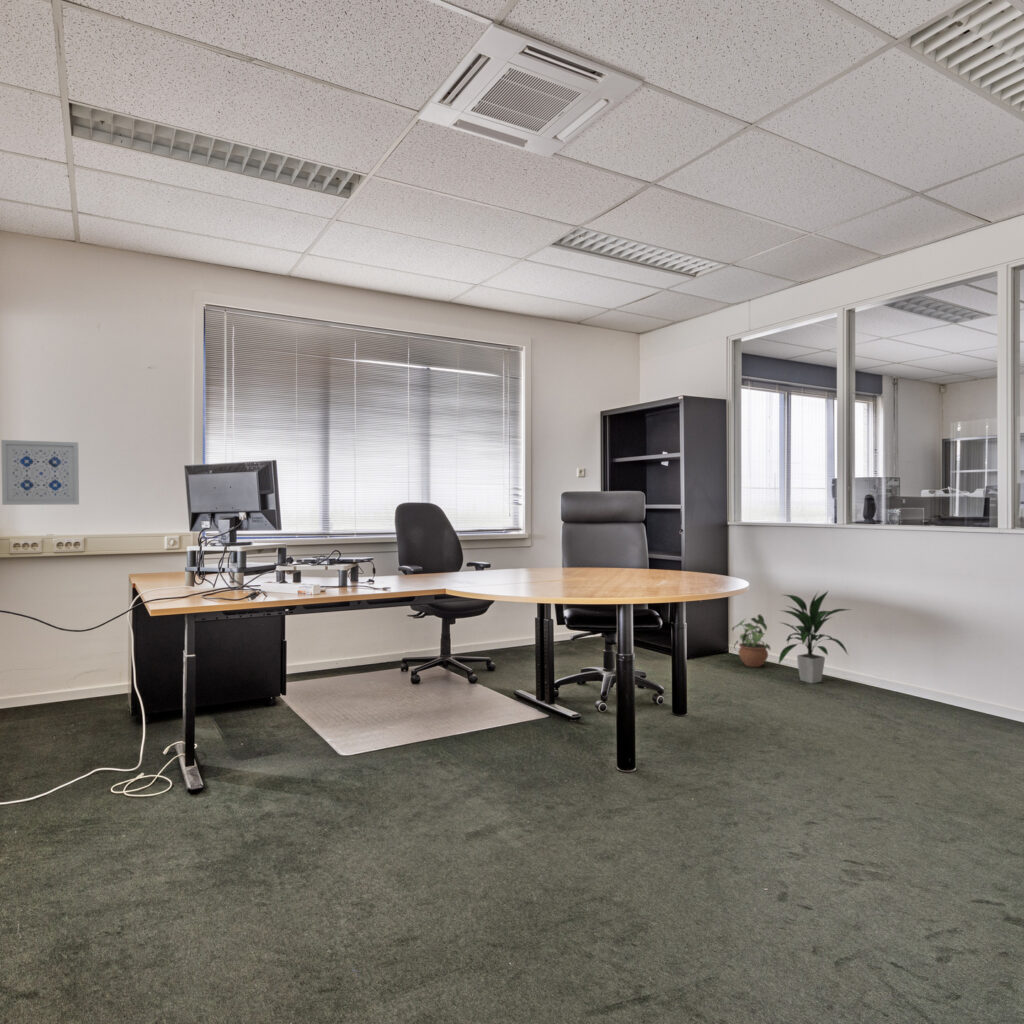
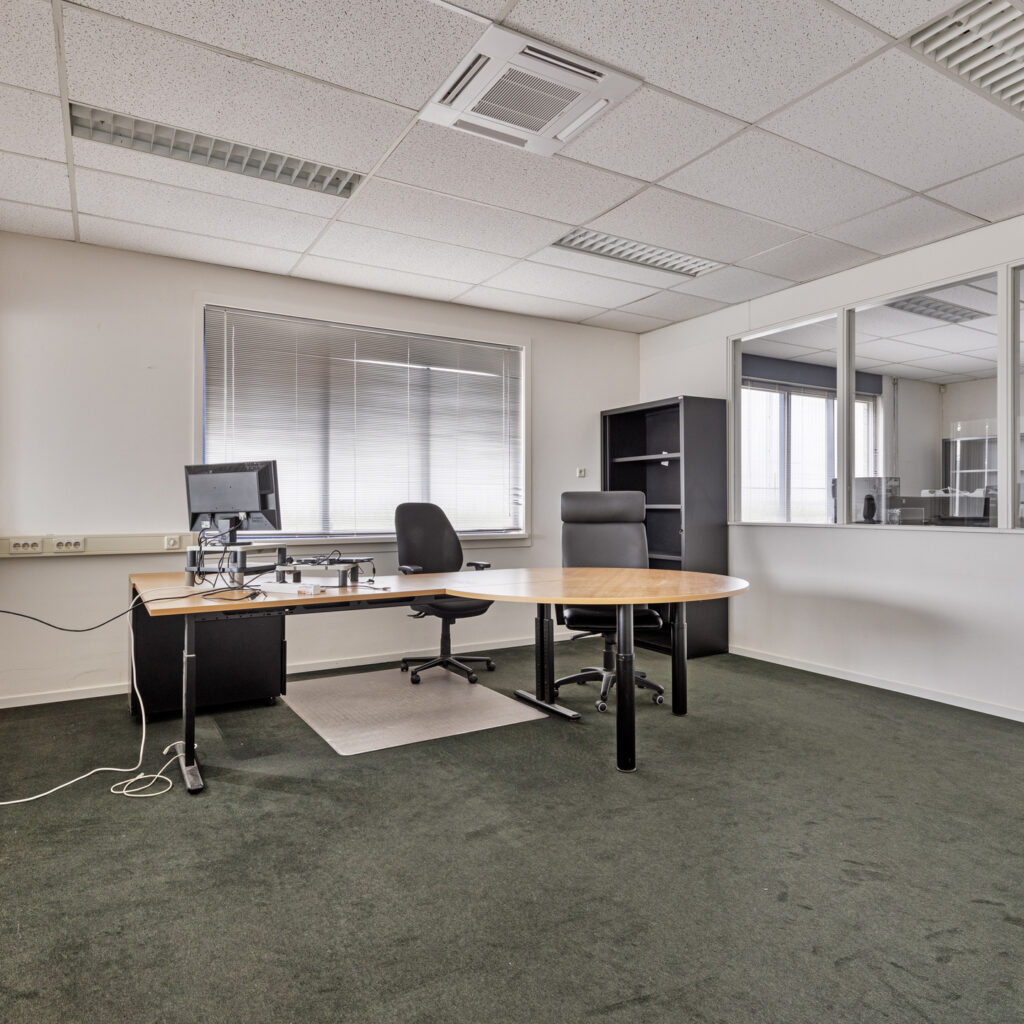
- indoor plant (807, 634)
- potted plant (754, 639)
- wall art (41, 473)
